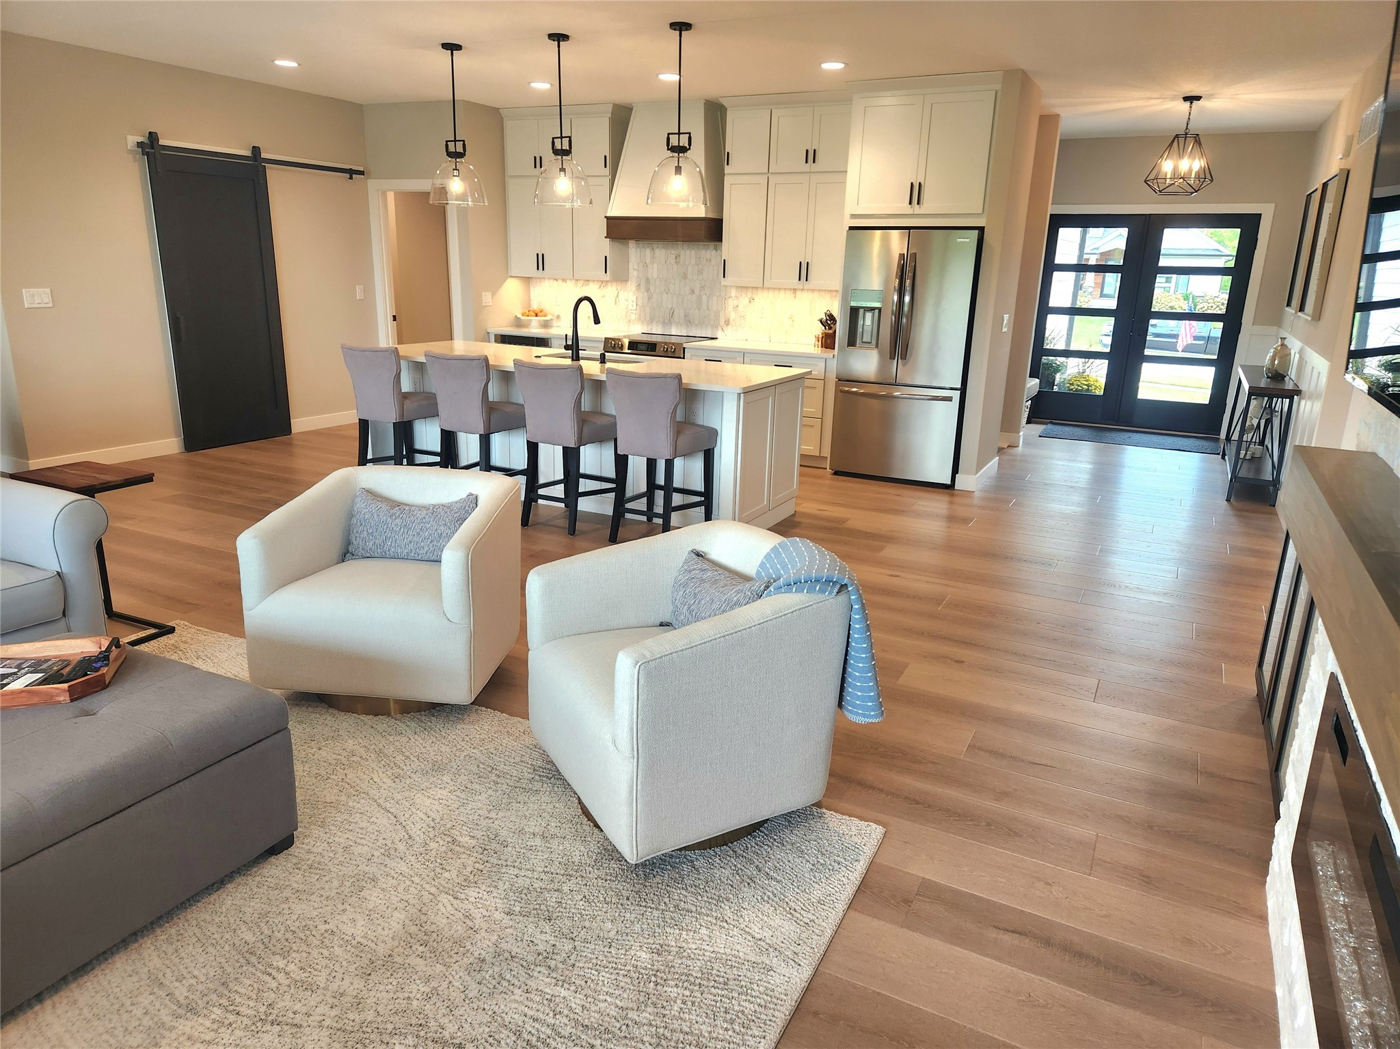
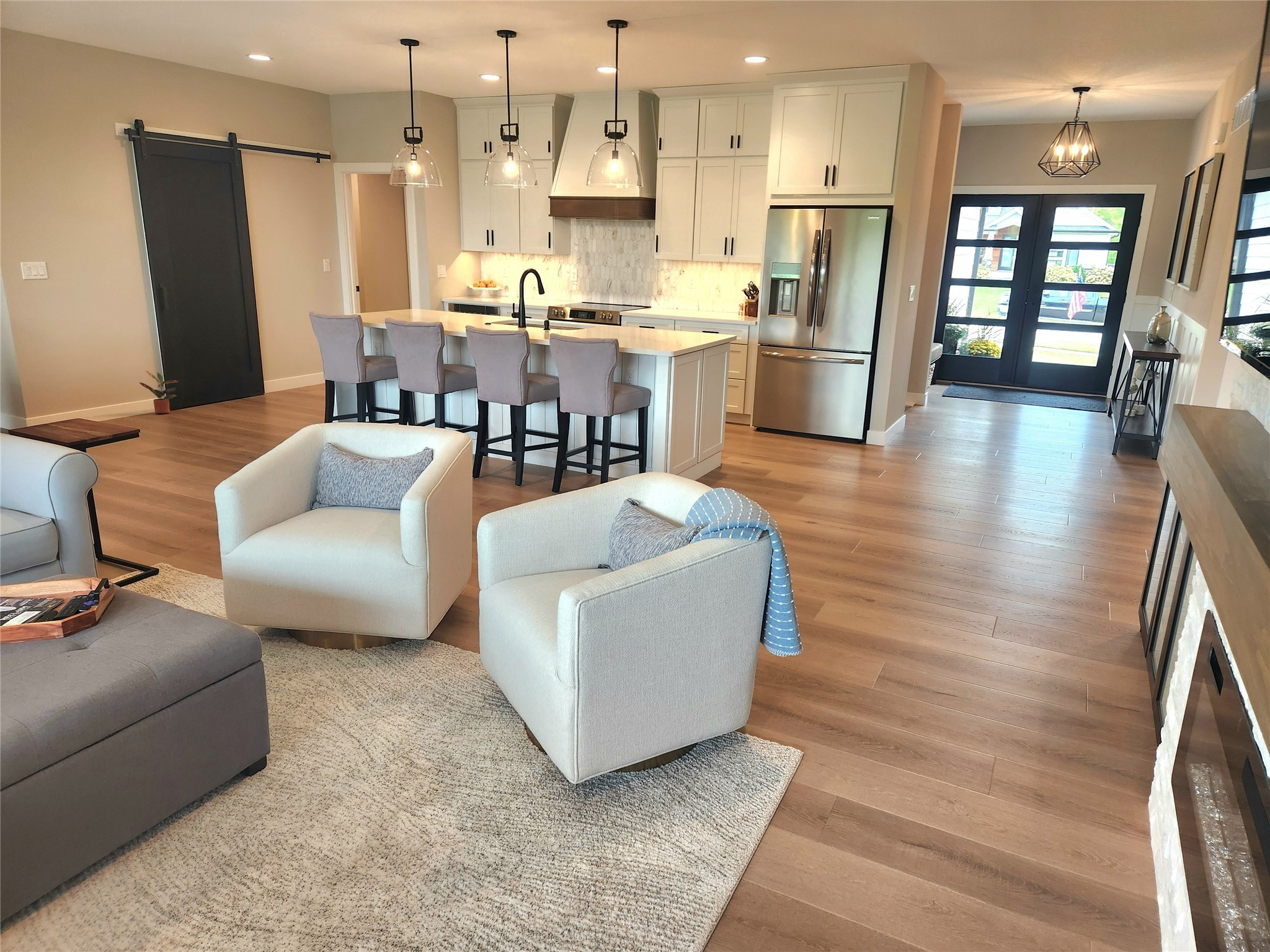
+ potted plant (163, 392)
